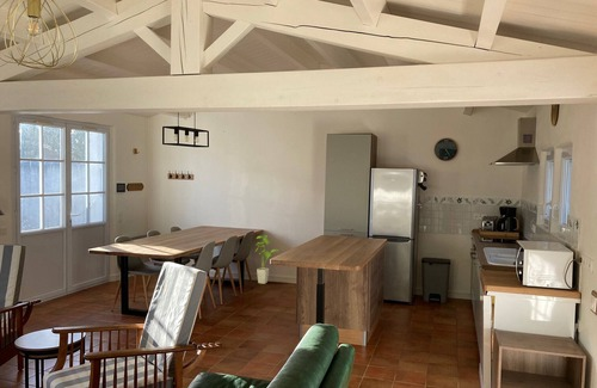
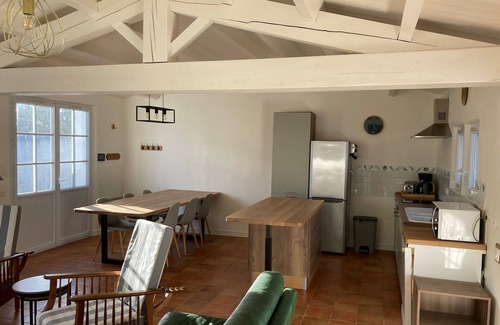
- house plant (266, 259)
